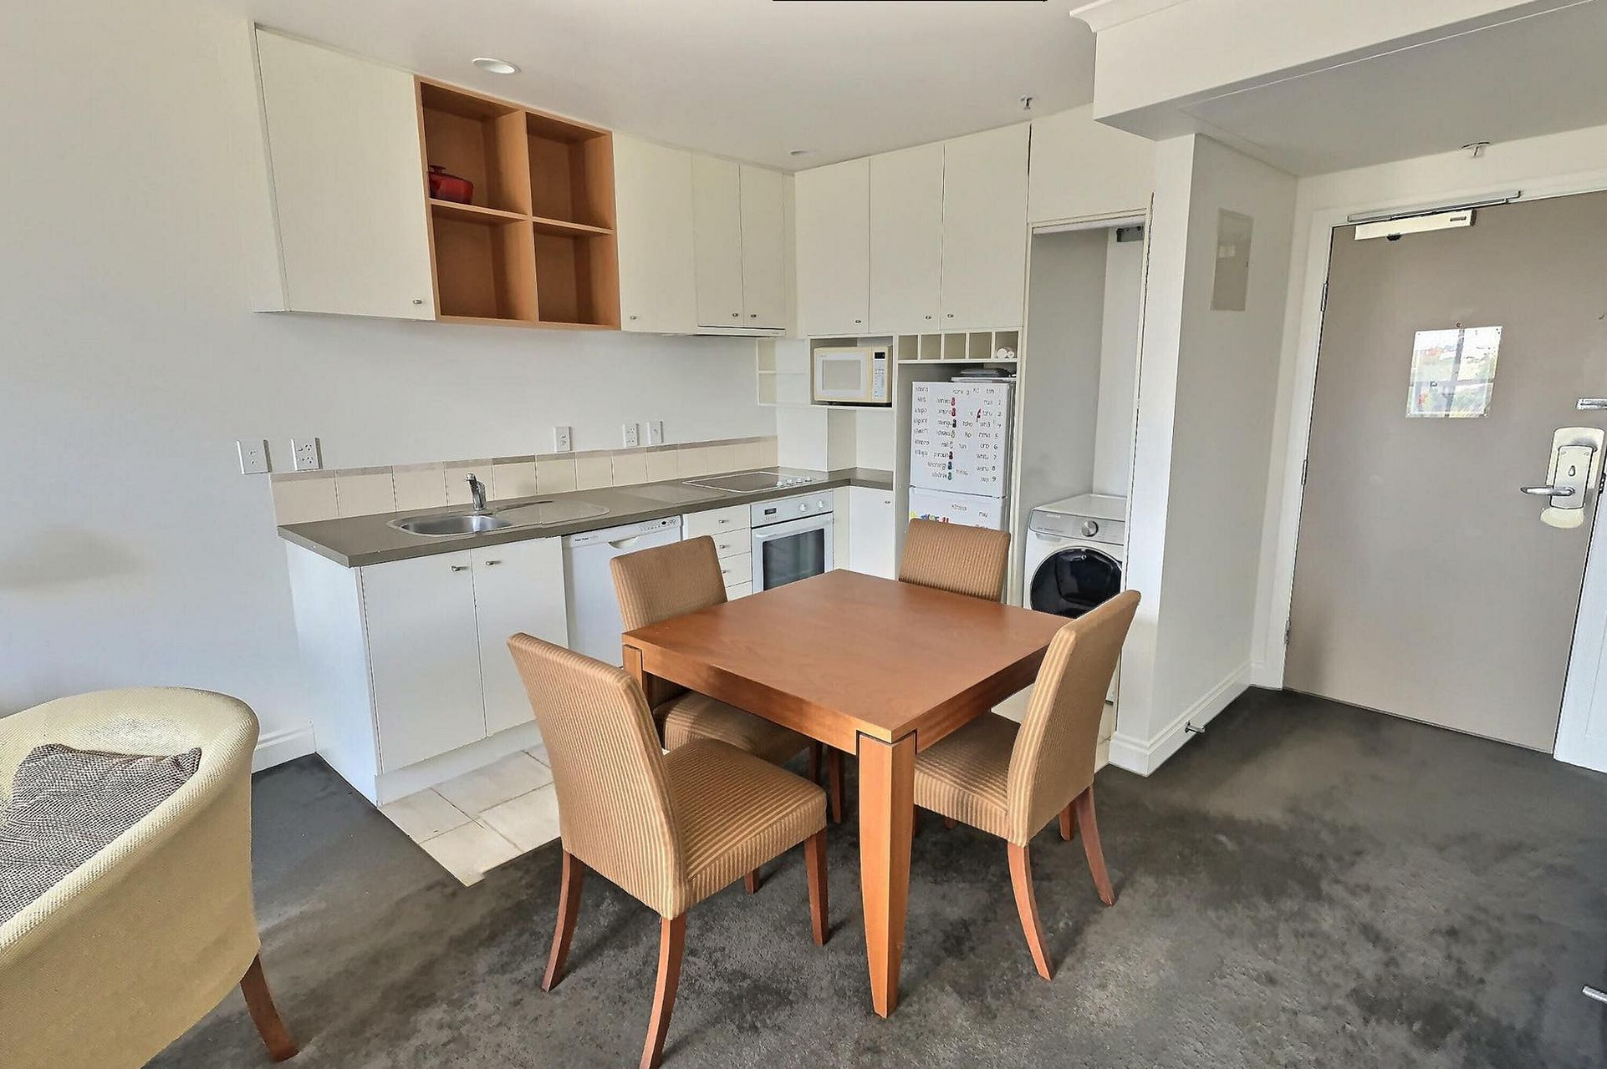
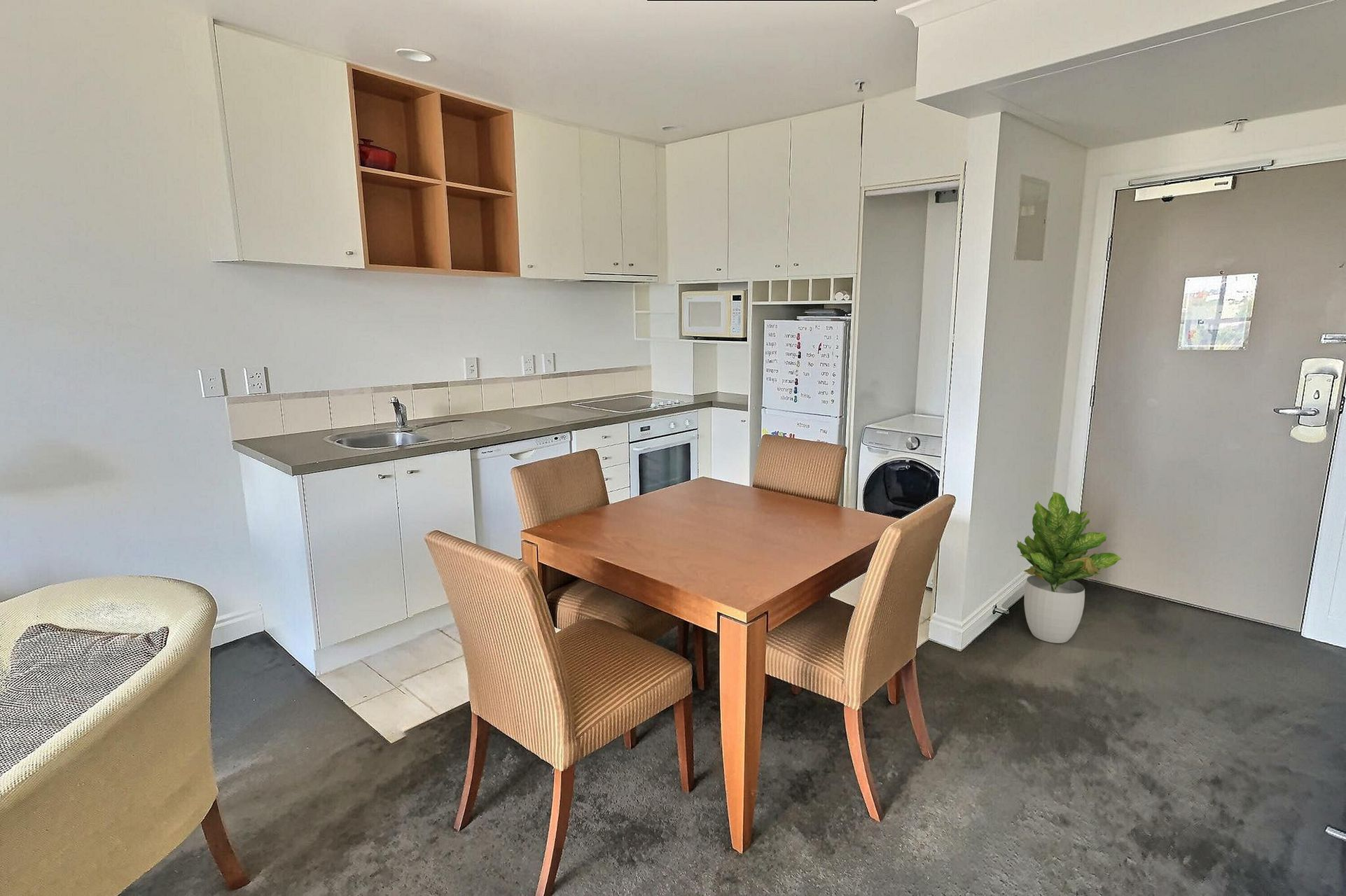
+ potted plant (1059, 568)
